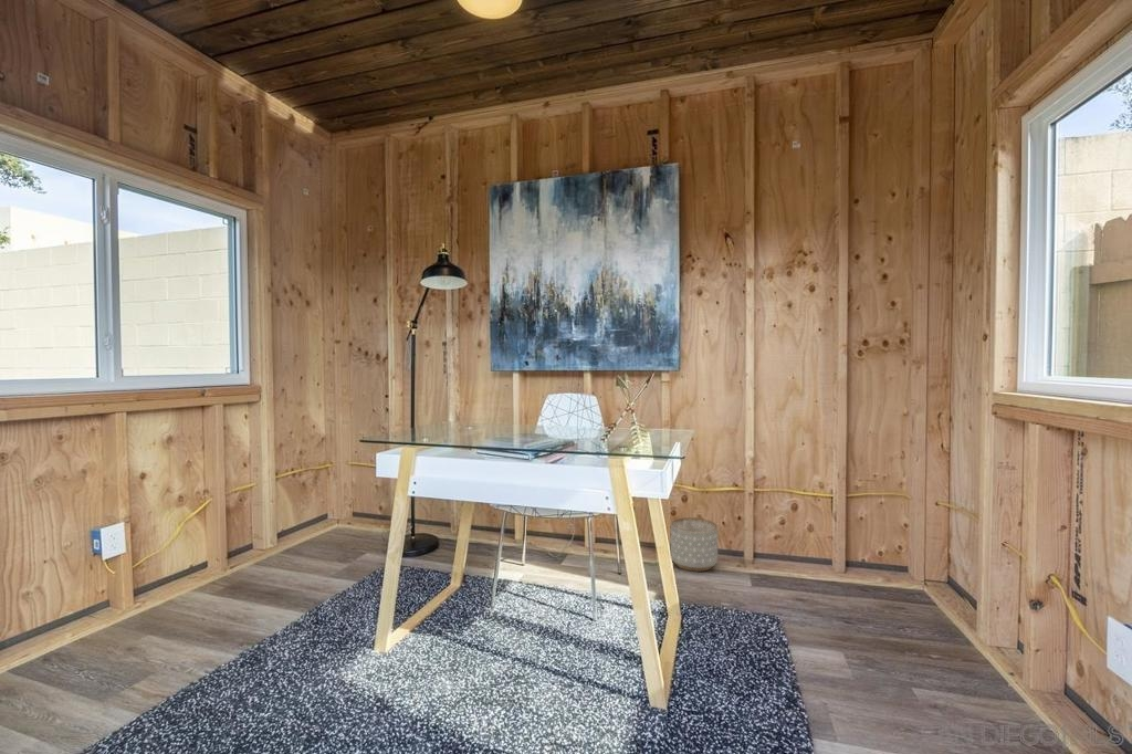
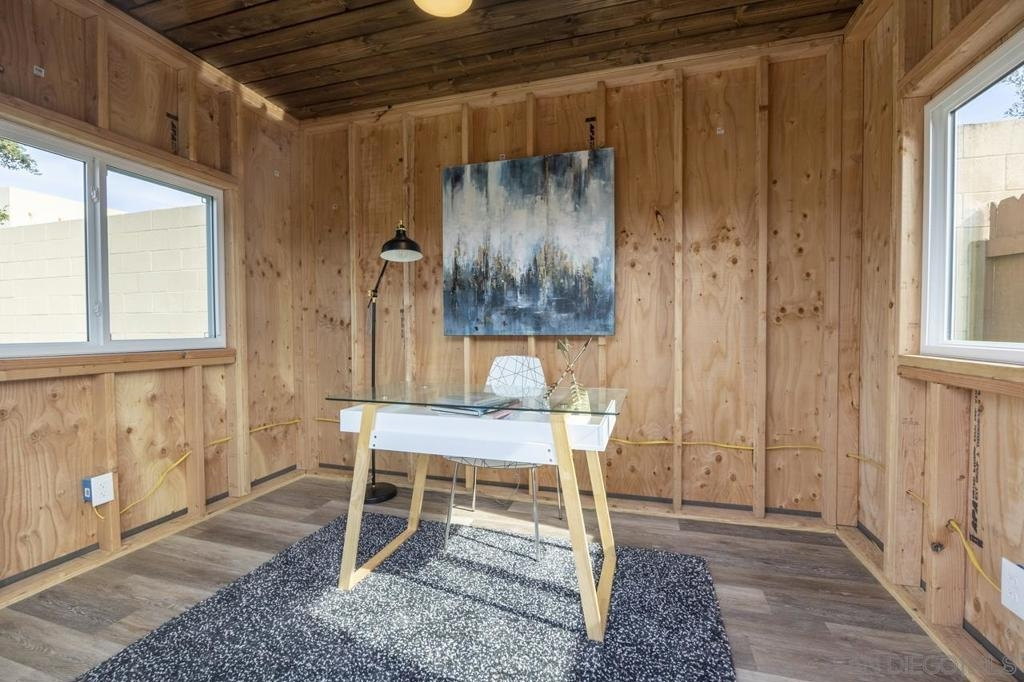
- planter (693, 544)
